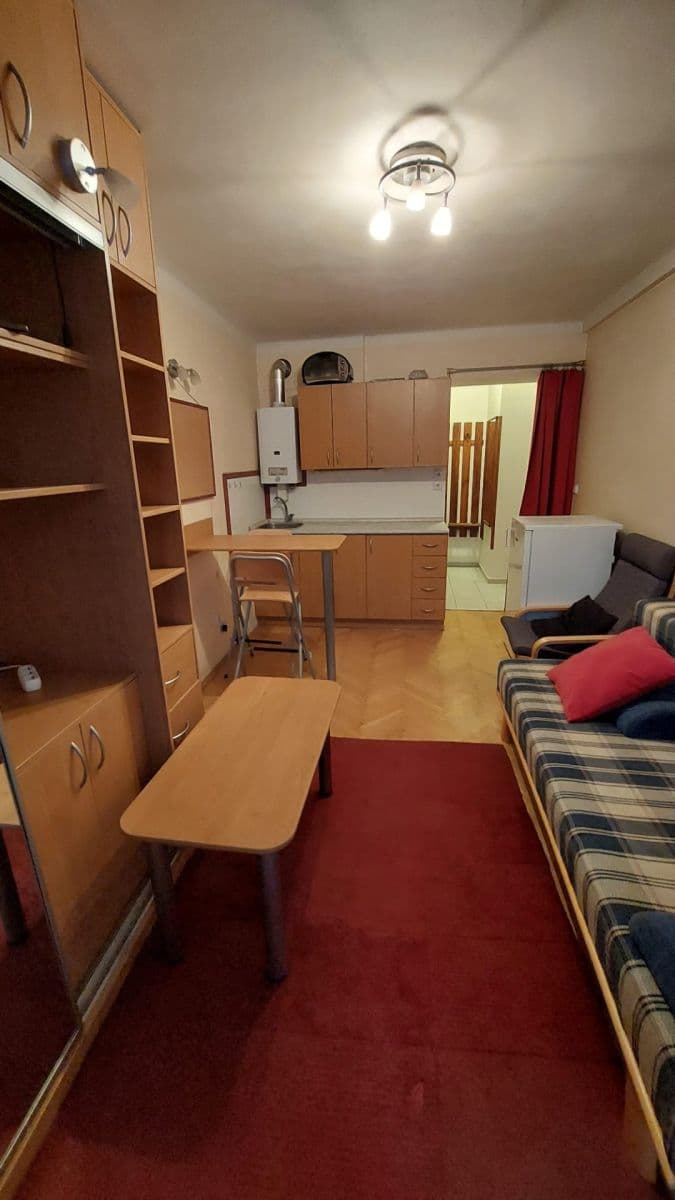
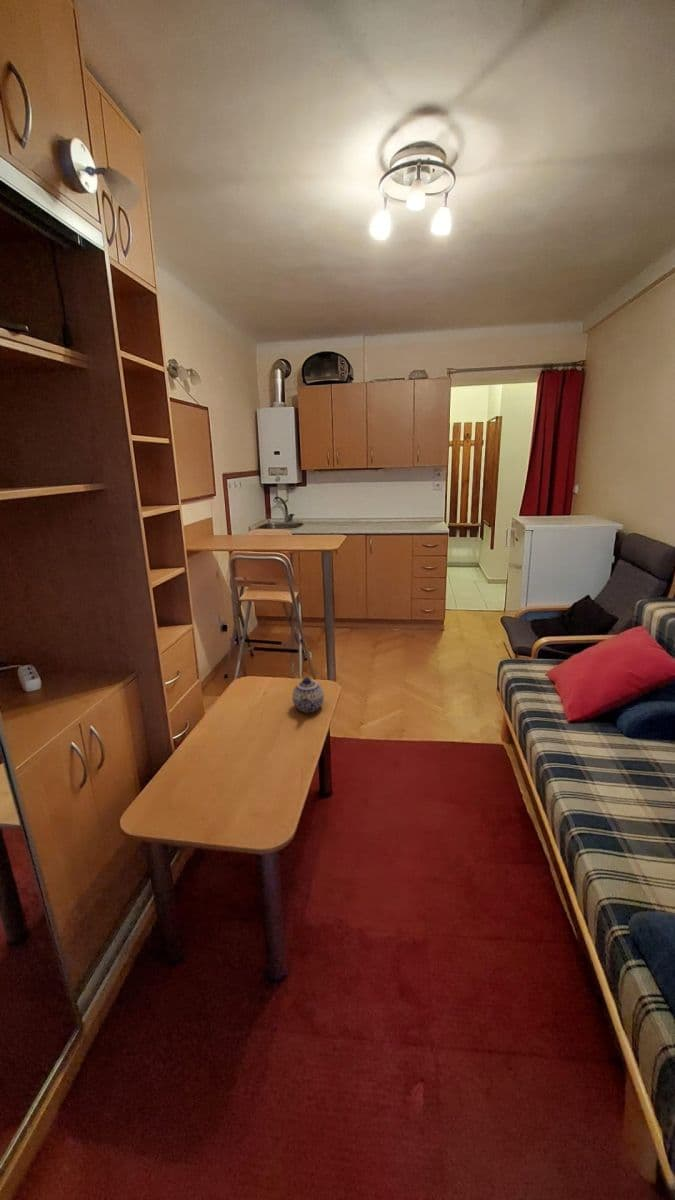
+ teapot (307, 693)
